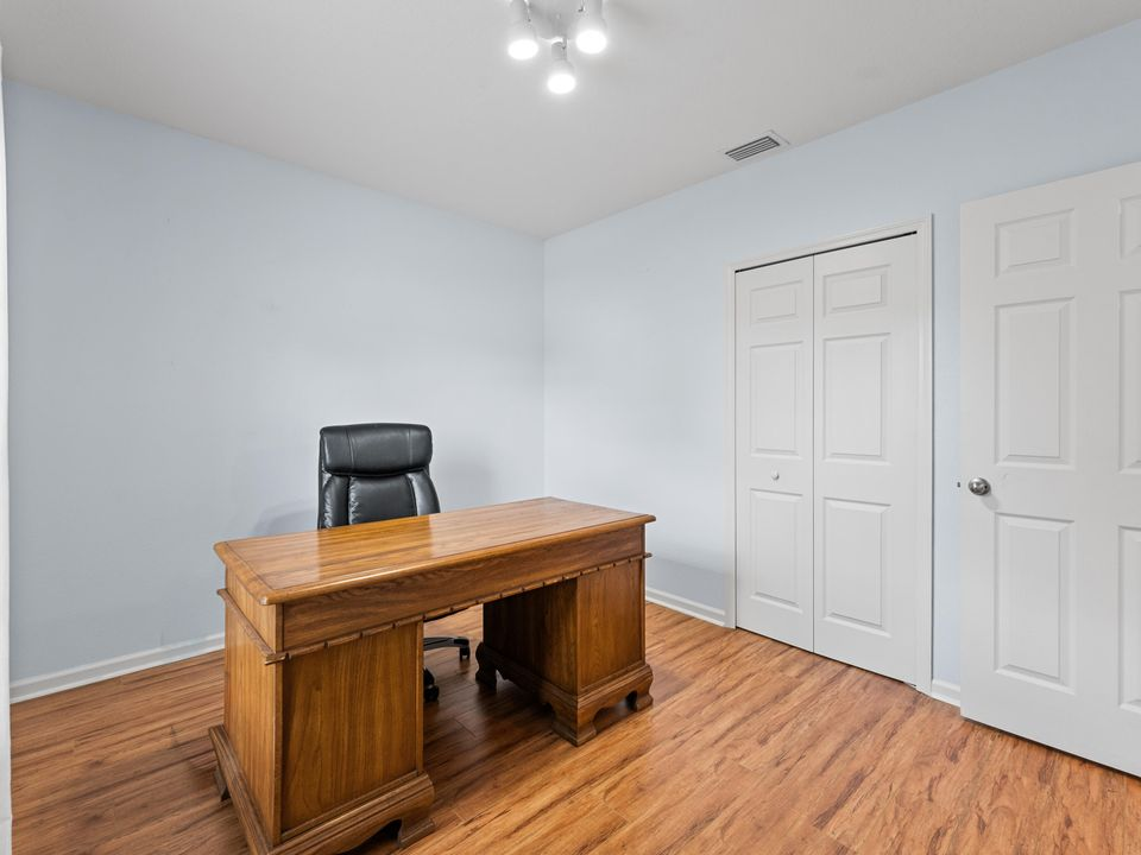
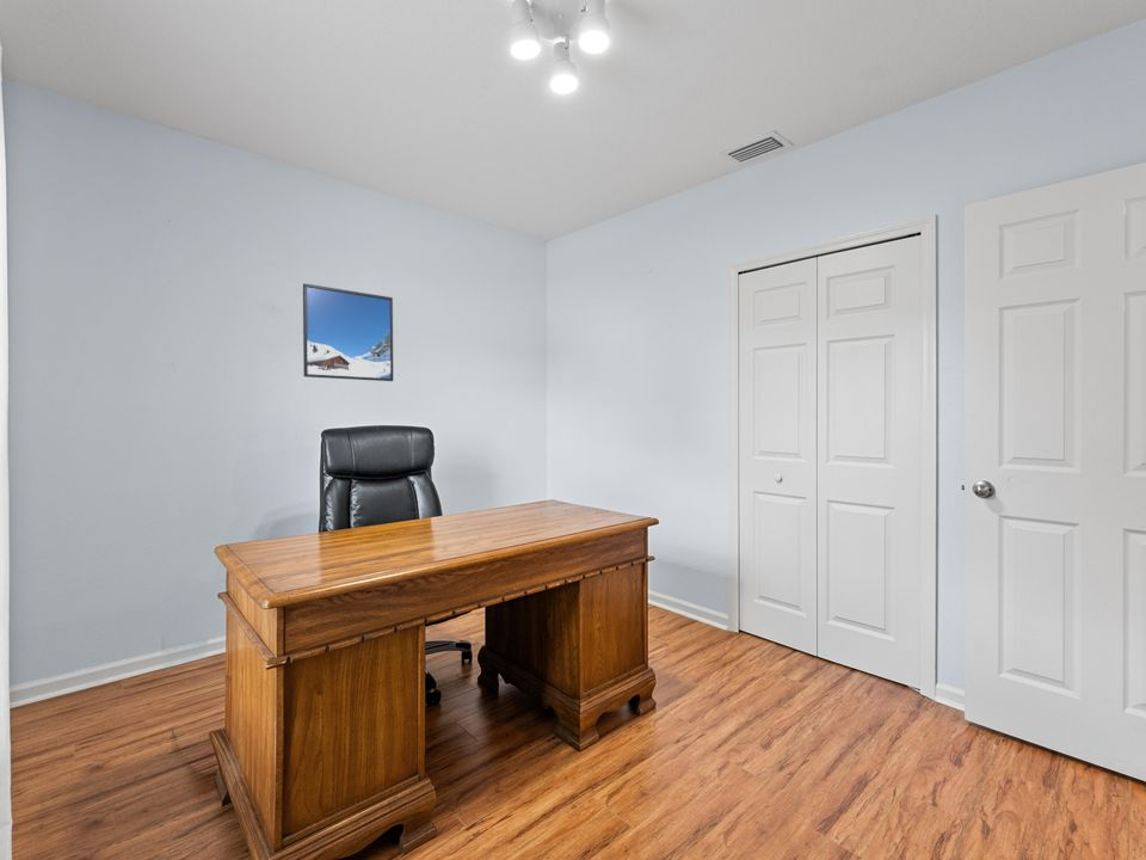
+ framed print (350, 334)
